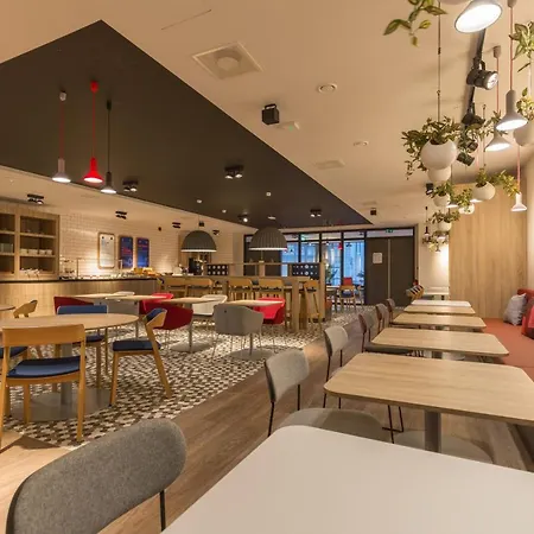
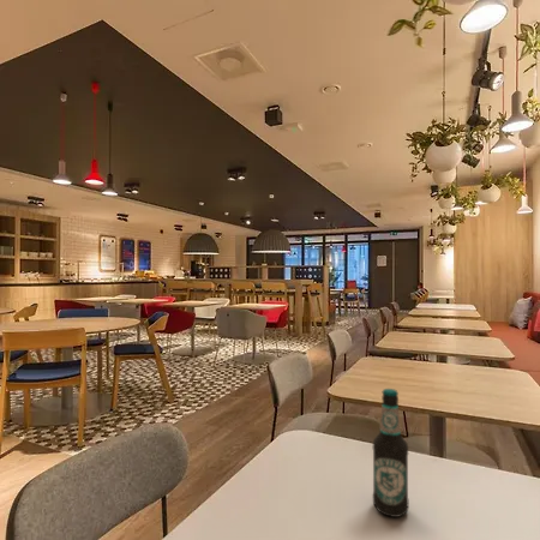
+ bottle (390, 449)
